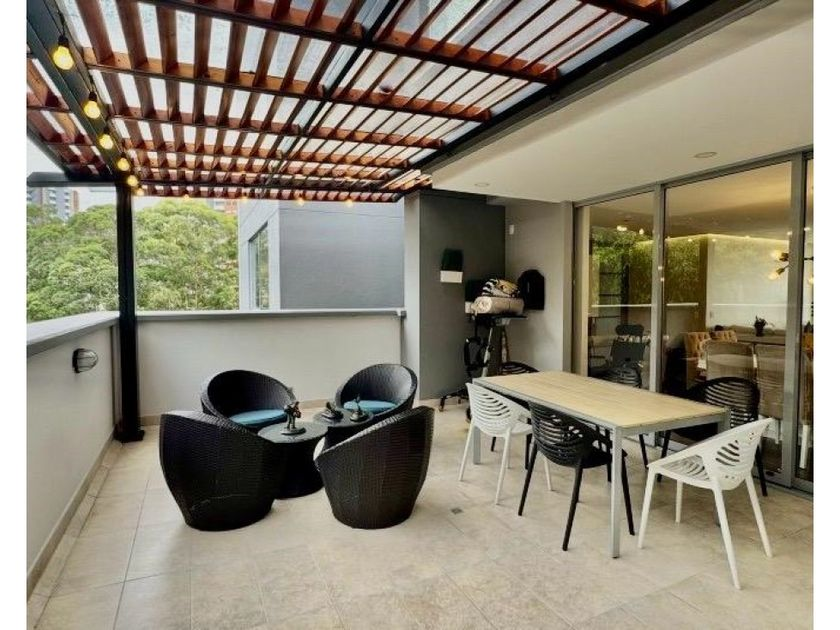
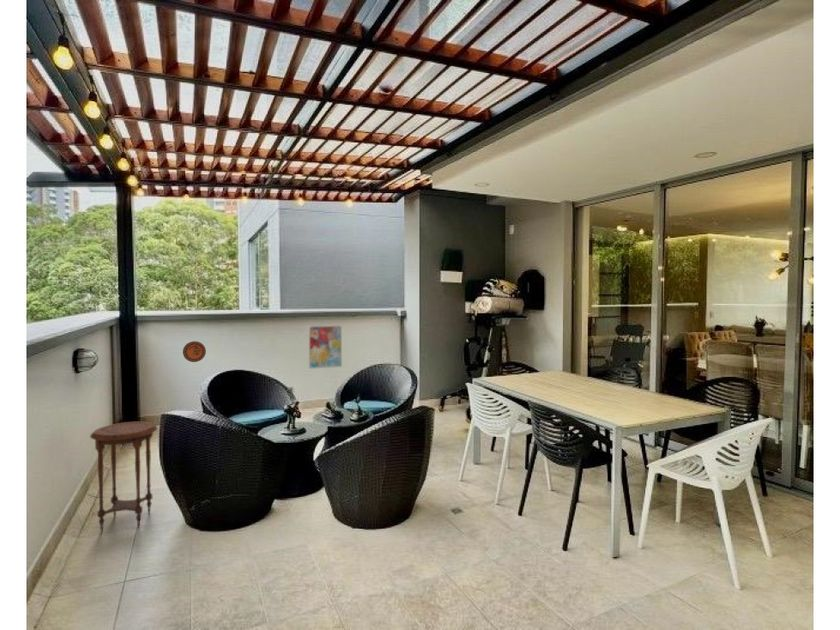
+ wall art (325, 346)
+ decorative plate (194, 351)
+ side table (115, 475)
